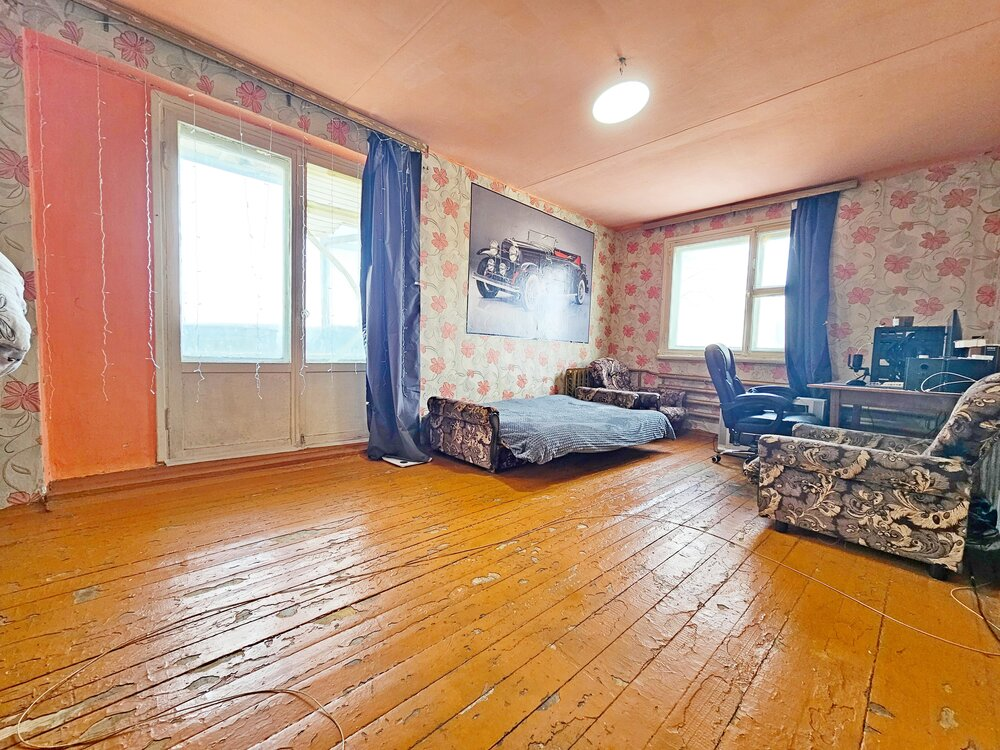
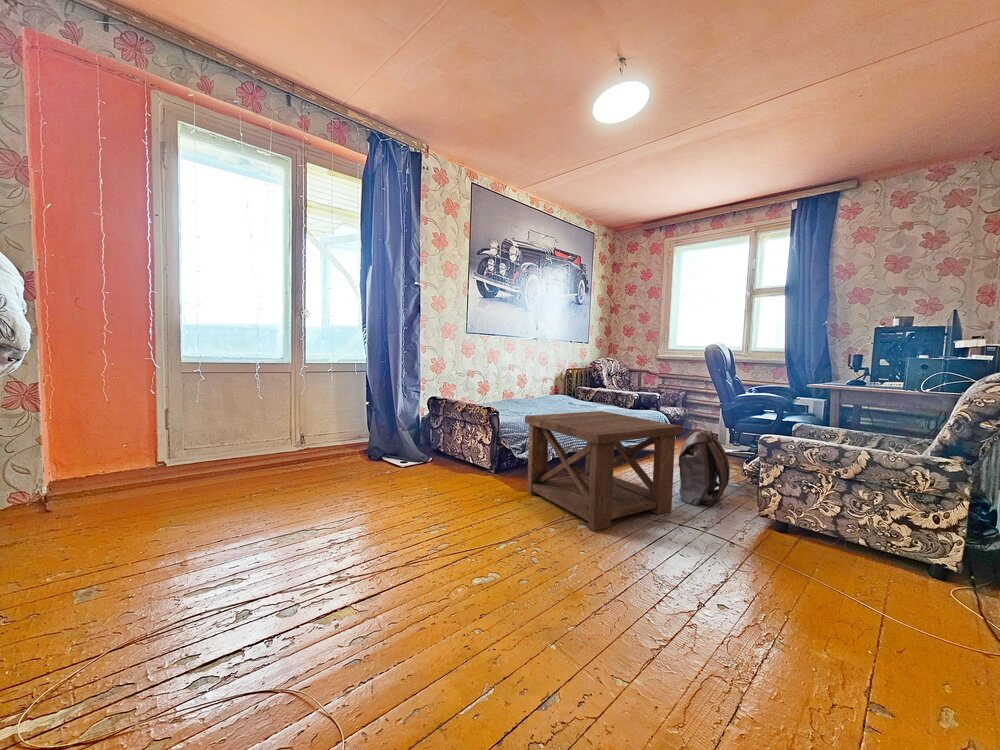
+ side table (598, 461)
+ backpack (703, 463)
